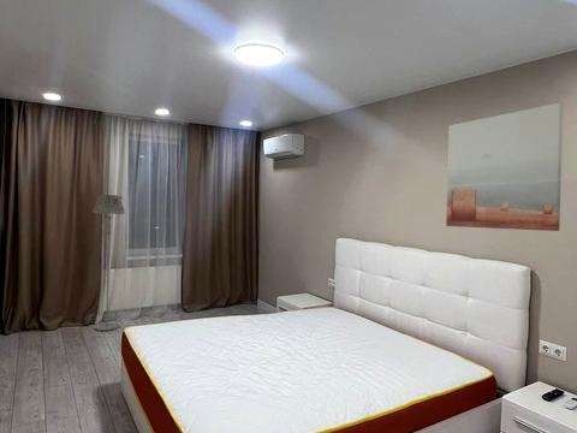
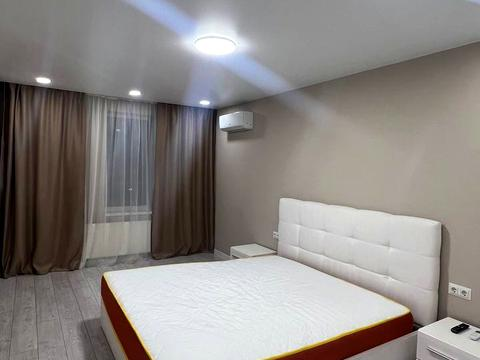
- wall art (498, 172)
- floor lamp (107, 261)
